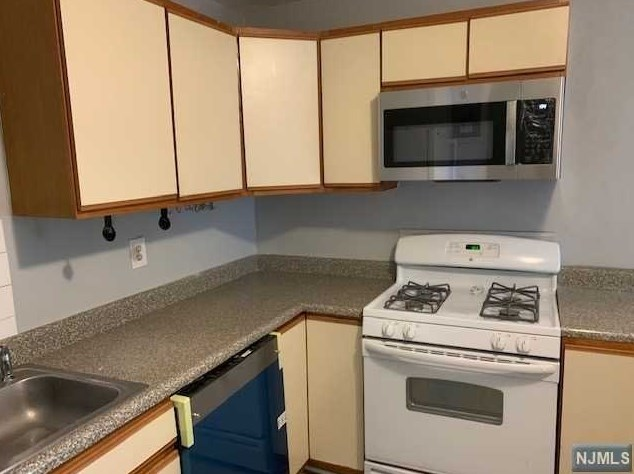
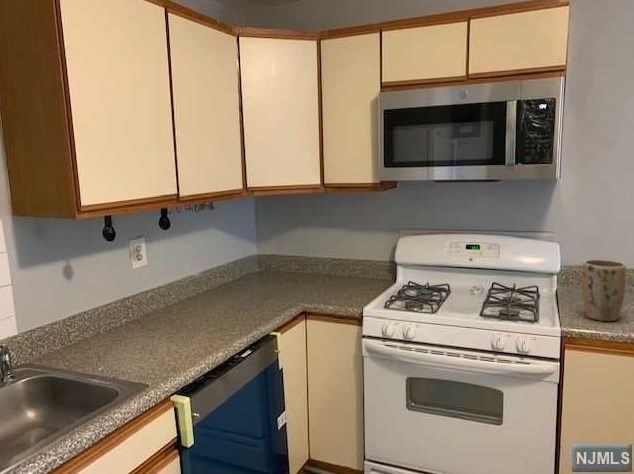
+ plant pot (602, 290)
